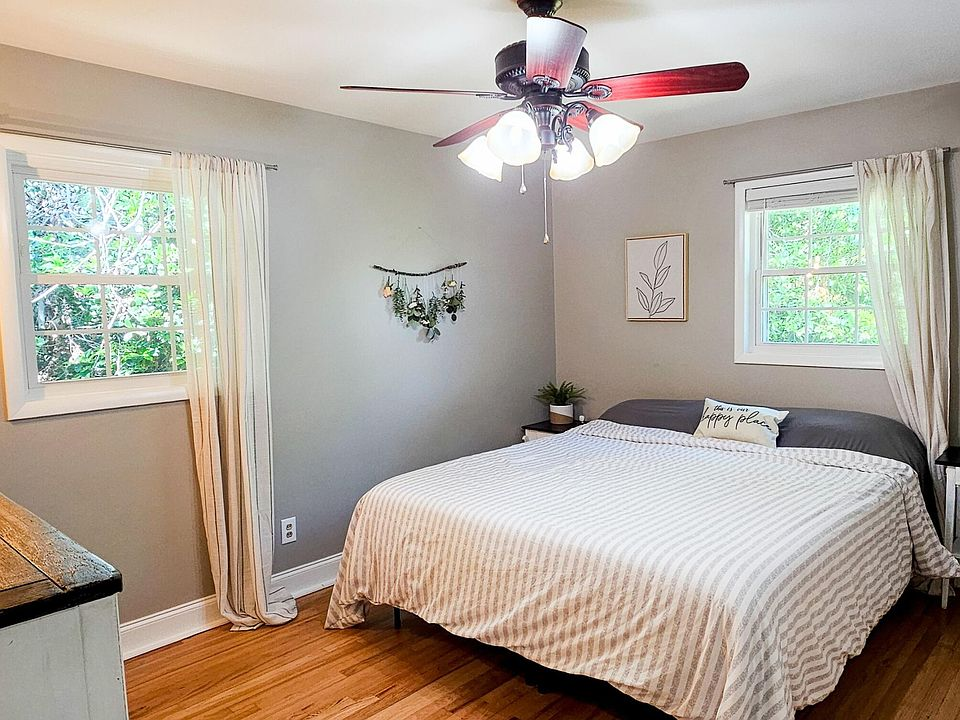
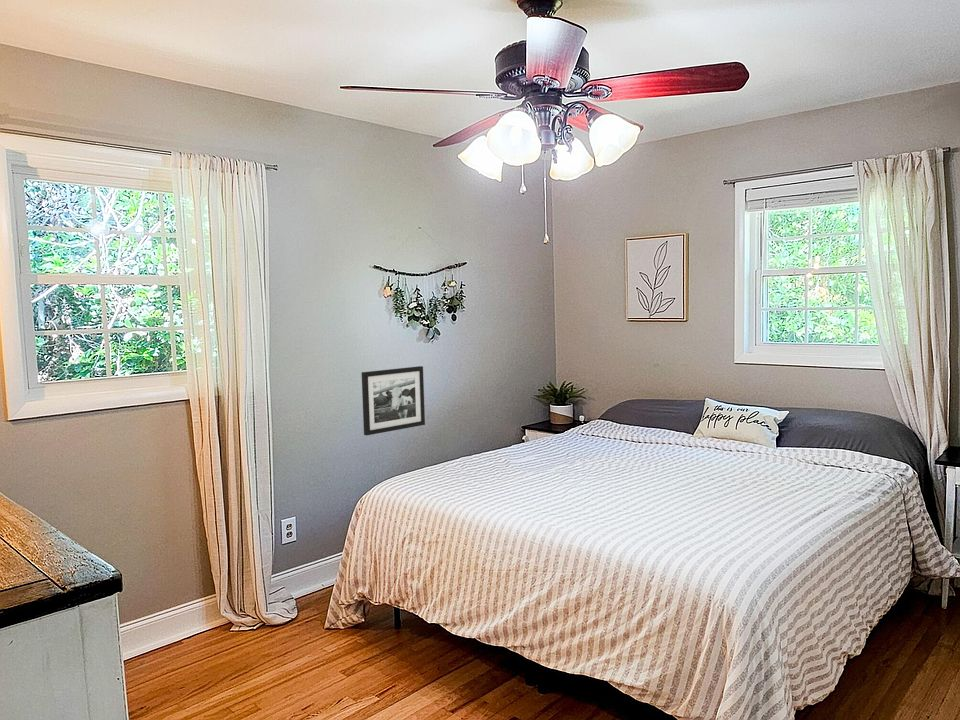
+ picture frame (394, 399)
